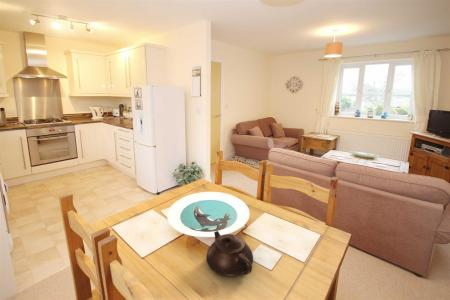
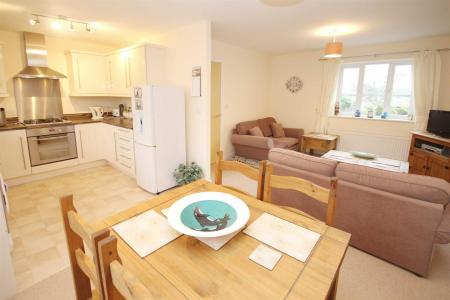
- teapot (229, 251)
